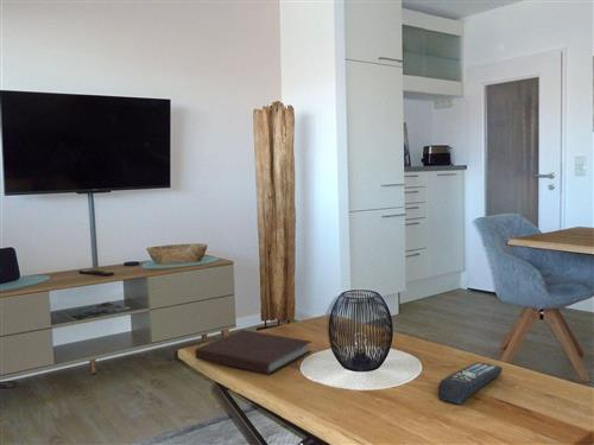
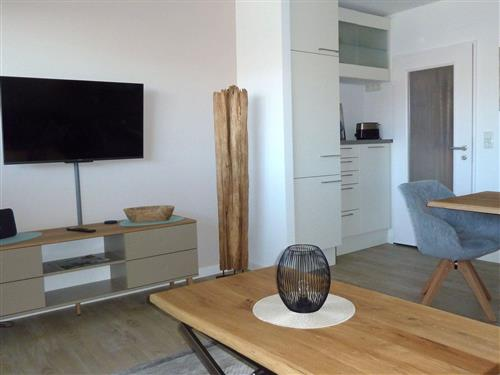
- notebook (254, 350)
- remote control (470, 379)
